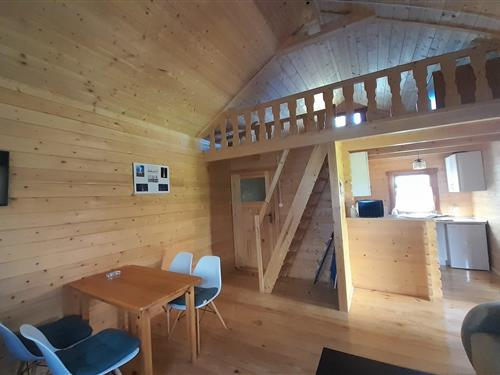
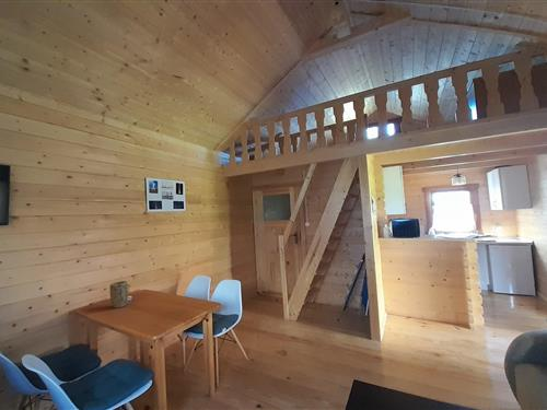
+ plant pot (119, 294)
